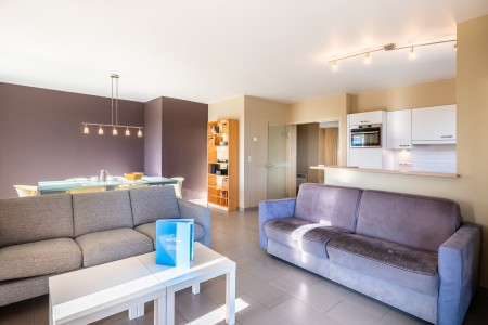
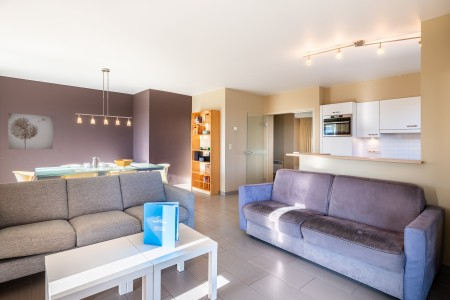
+ wall art (31, 132)
